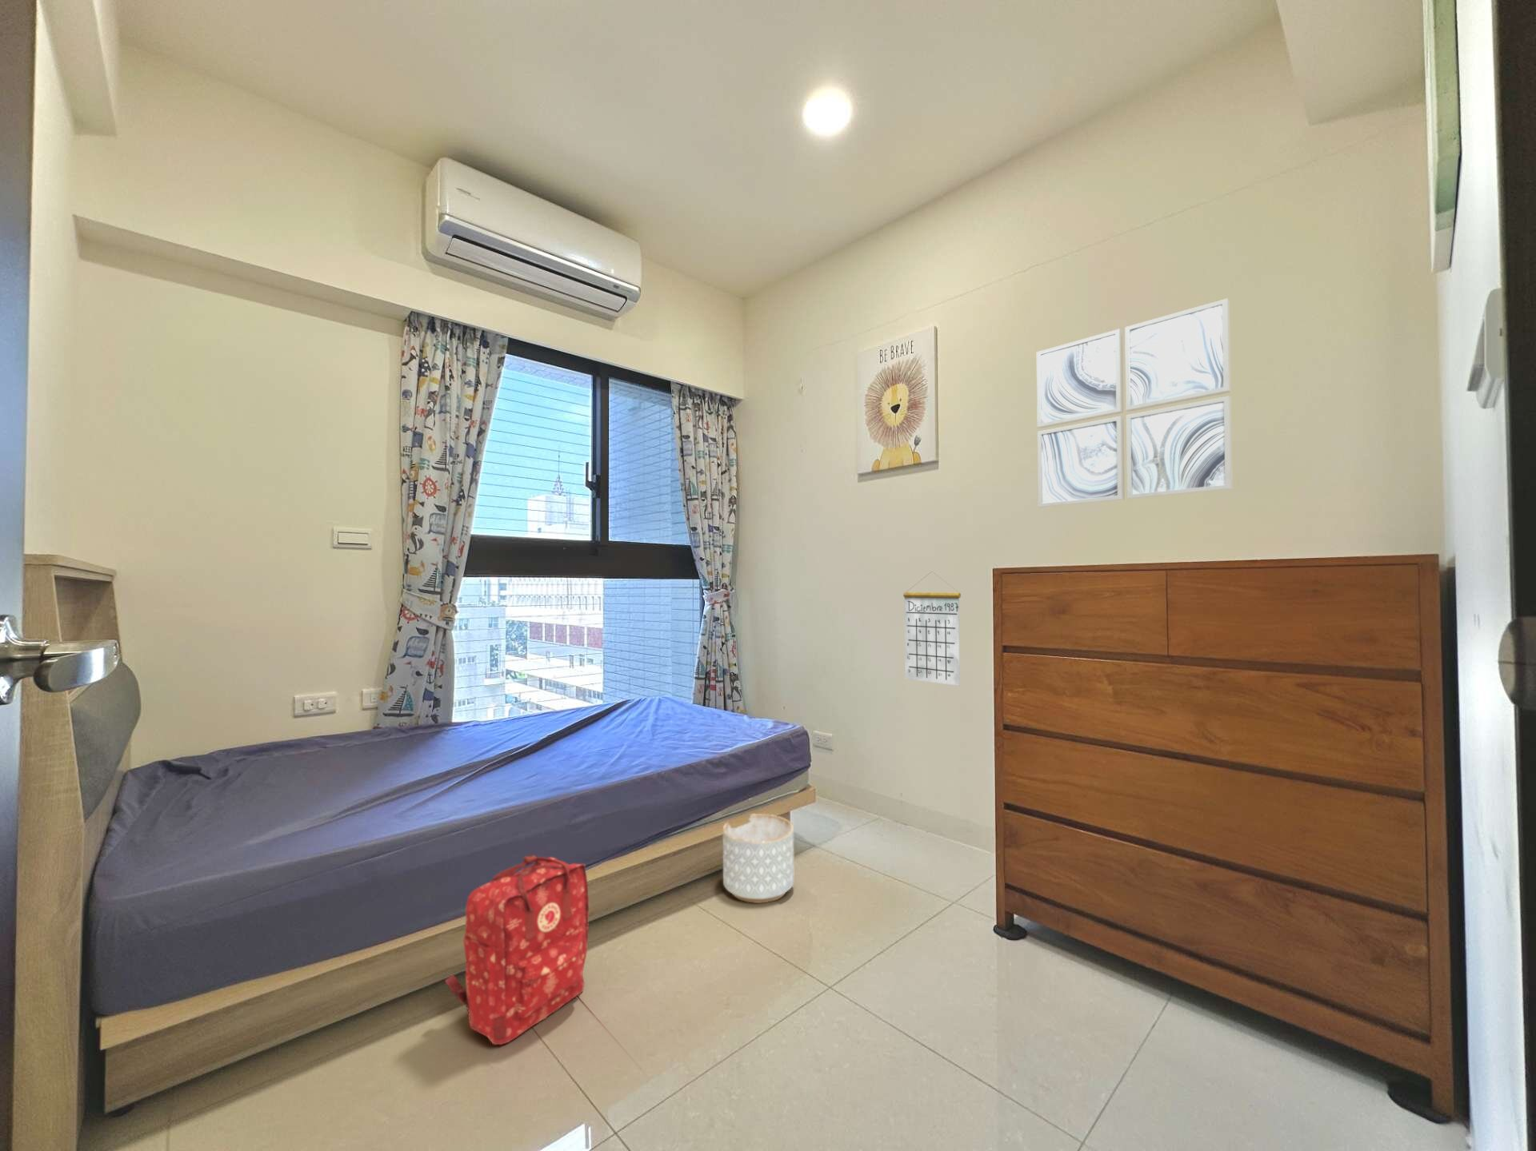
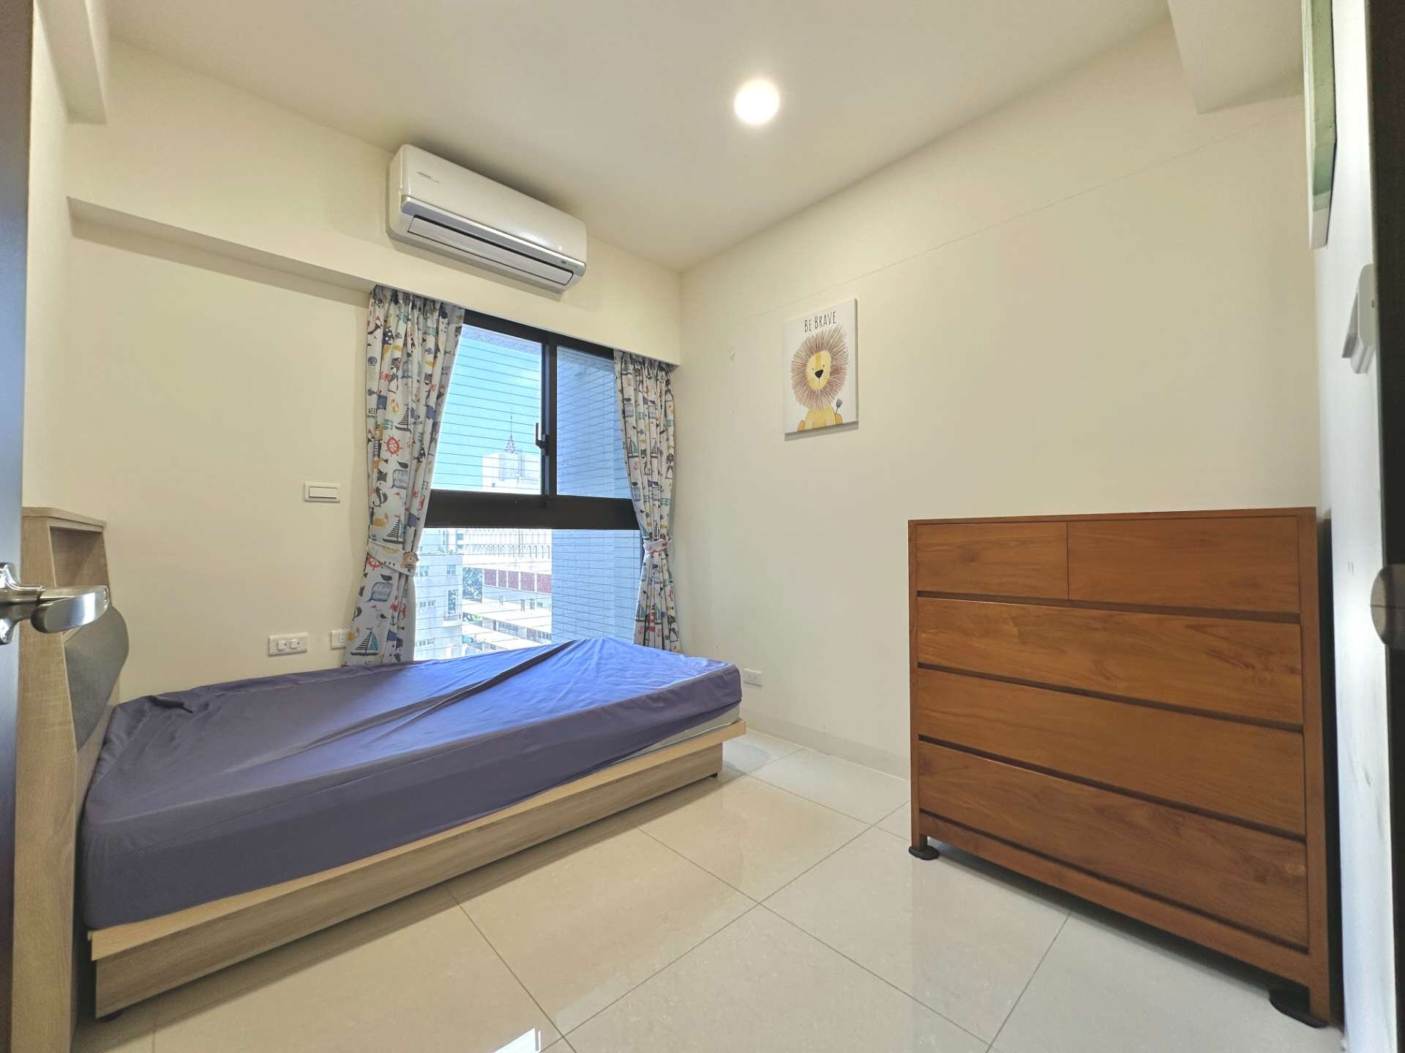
- planter (758, 857)
- calendar (931, 626)
- backpack (521, 930)
- wall art (1122, 412)
